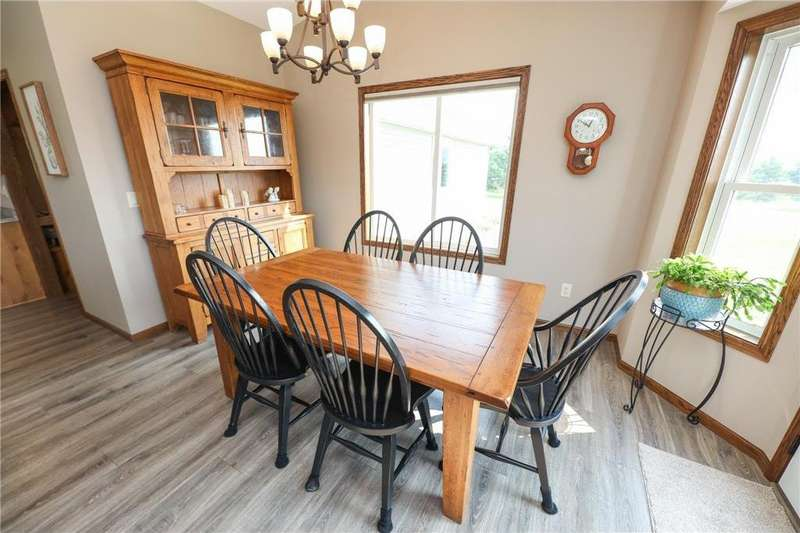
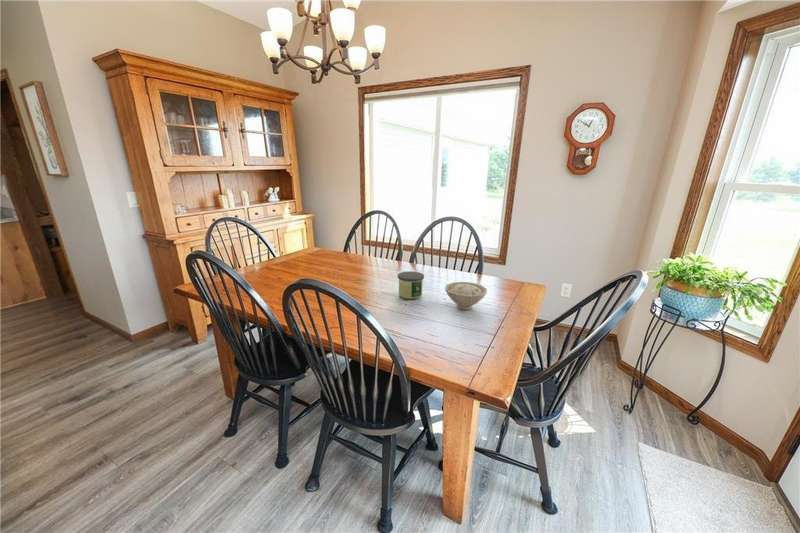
+ bowl (465, 296)
+ candle (410, 285)
